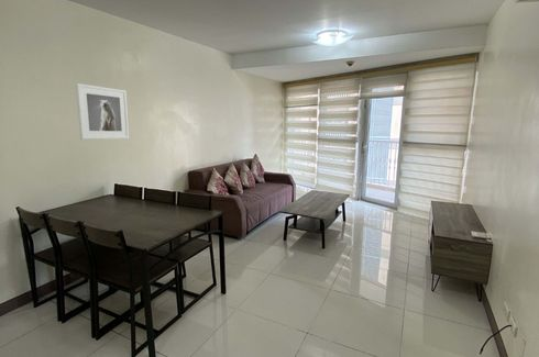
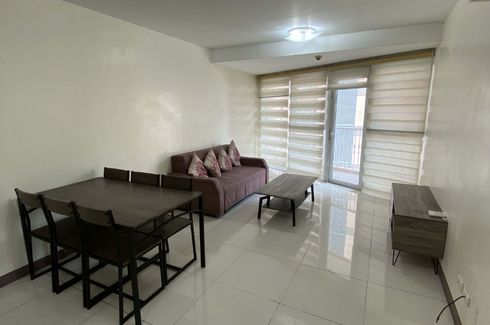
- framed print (105, 113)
